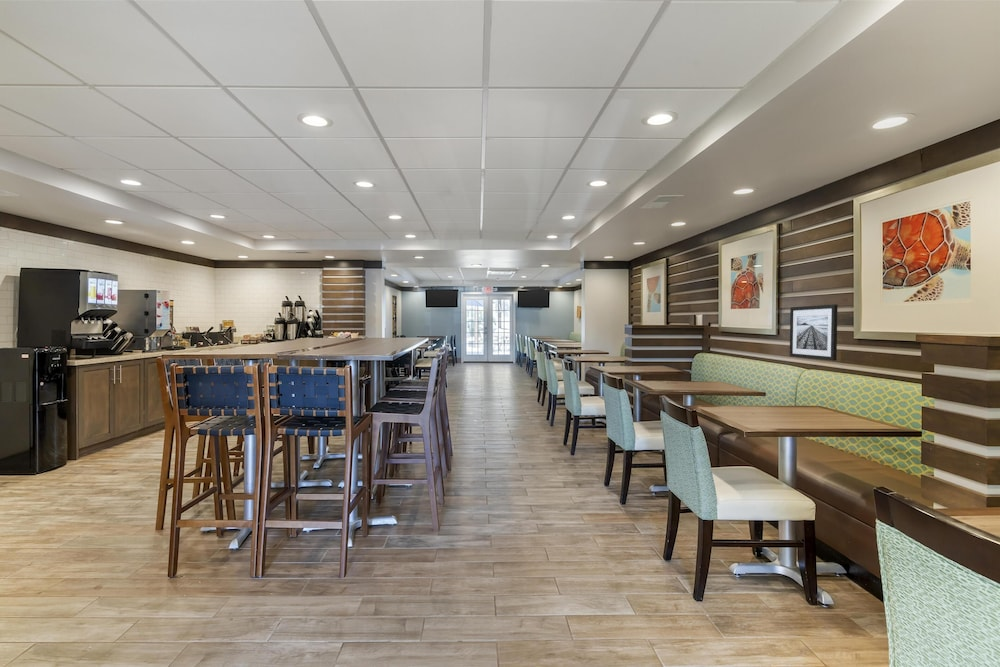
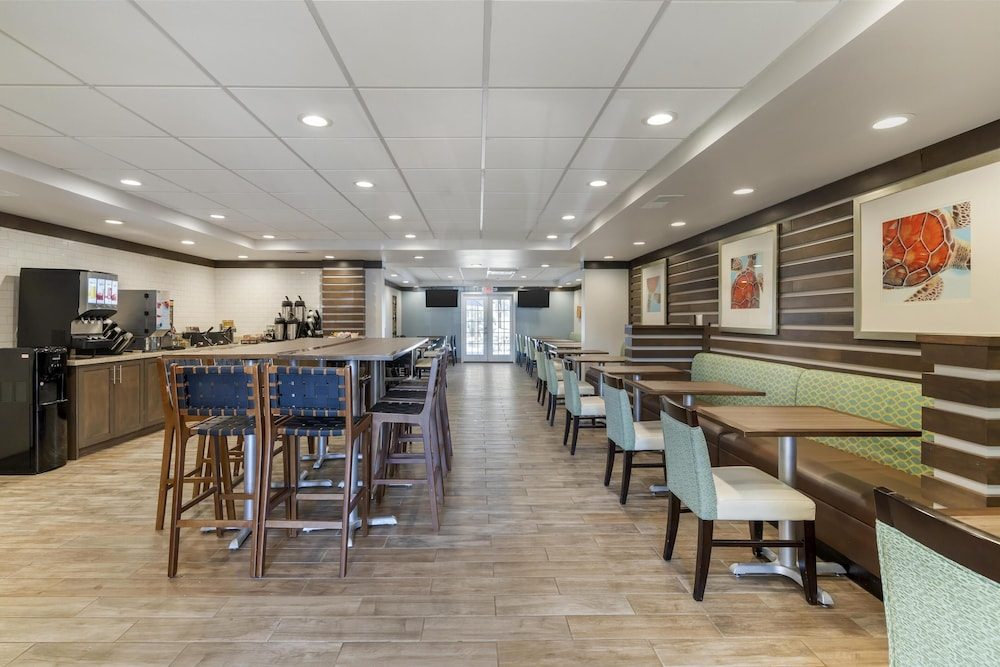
- wall art (811, 332)
